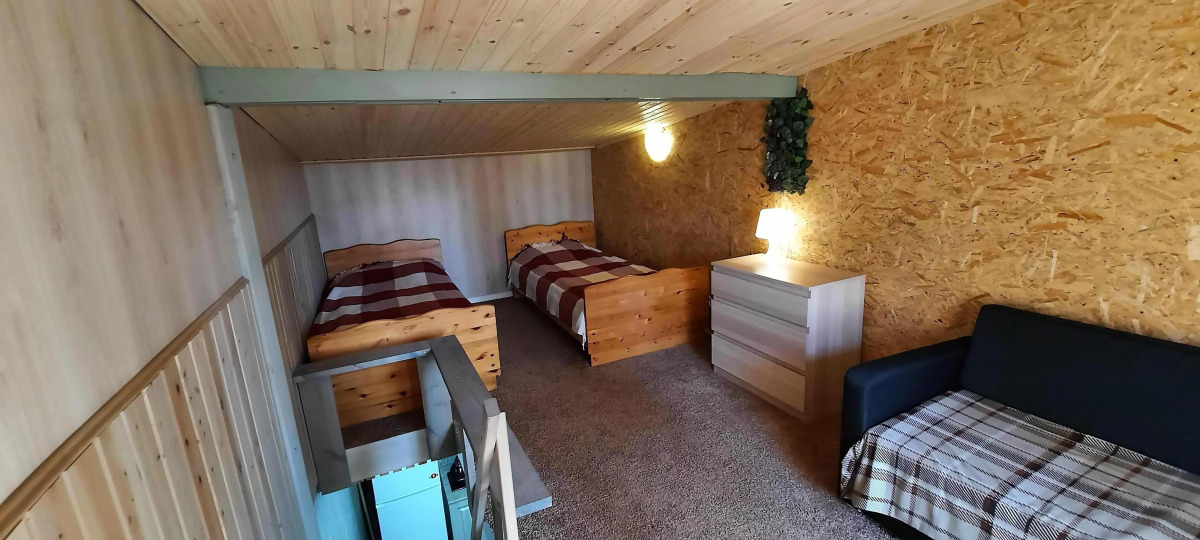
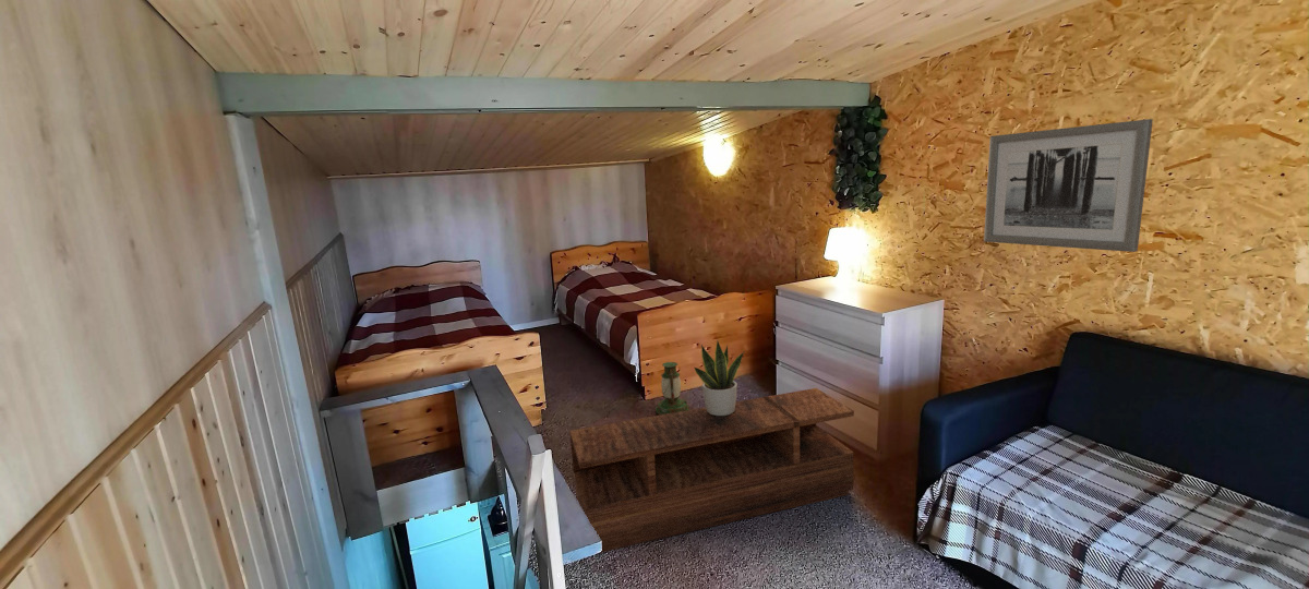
+ coffee table (714, 462)
+ potted plant (720, 373)
+ wall art (1056, 188)
+ lantern (671, 386)
